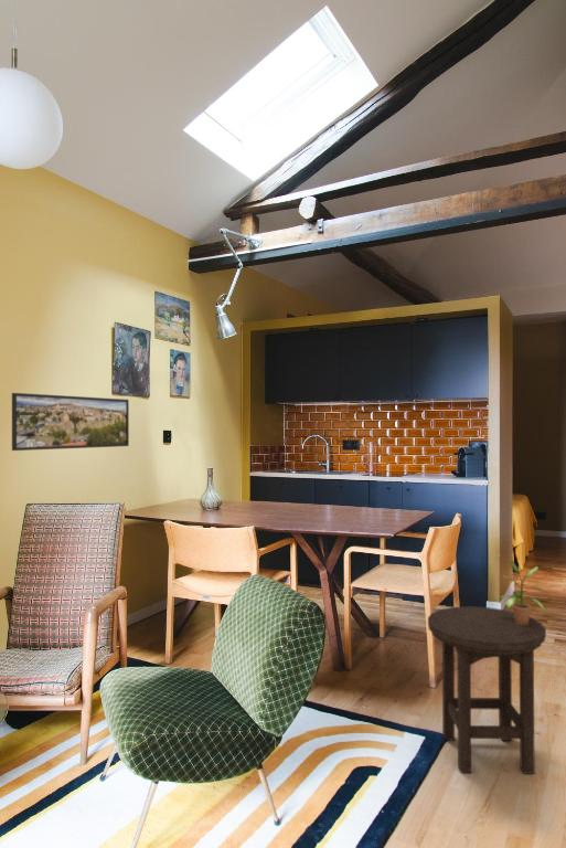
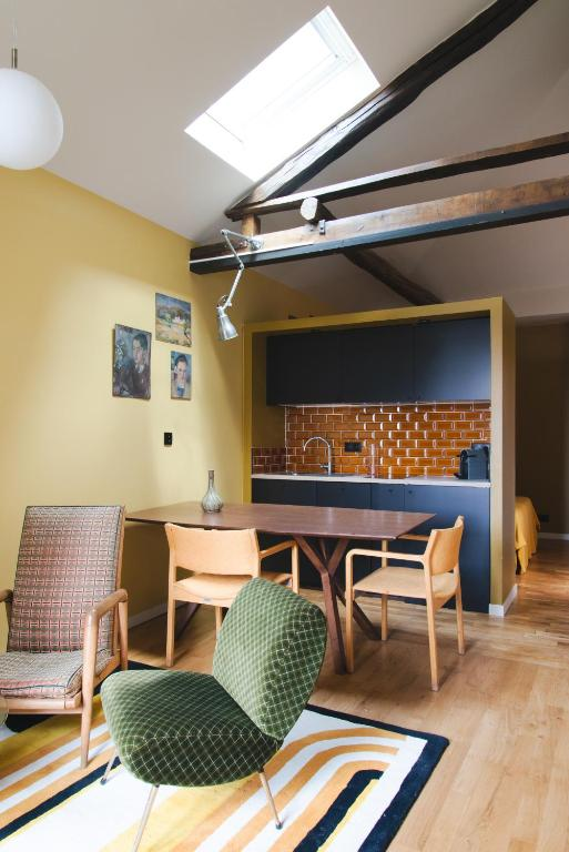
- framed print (76, 422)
- stool (485, 698)
- potted plant (515, 591)
